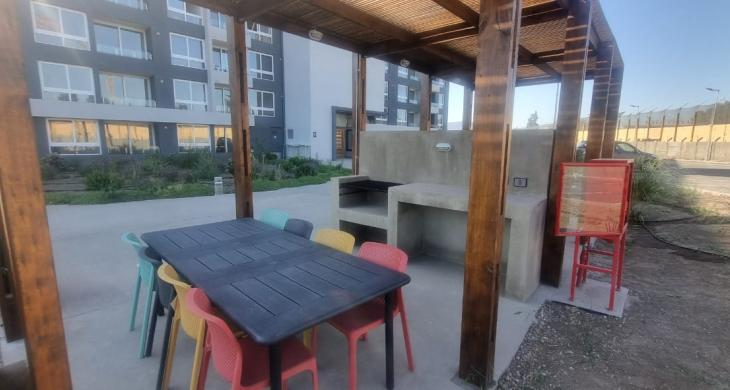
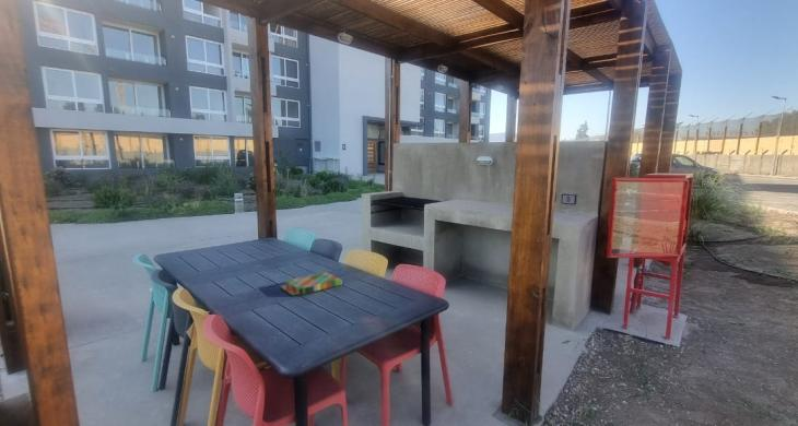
+ board game (313, 282)
